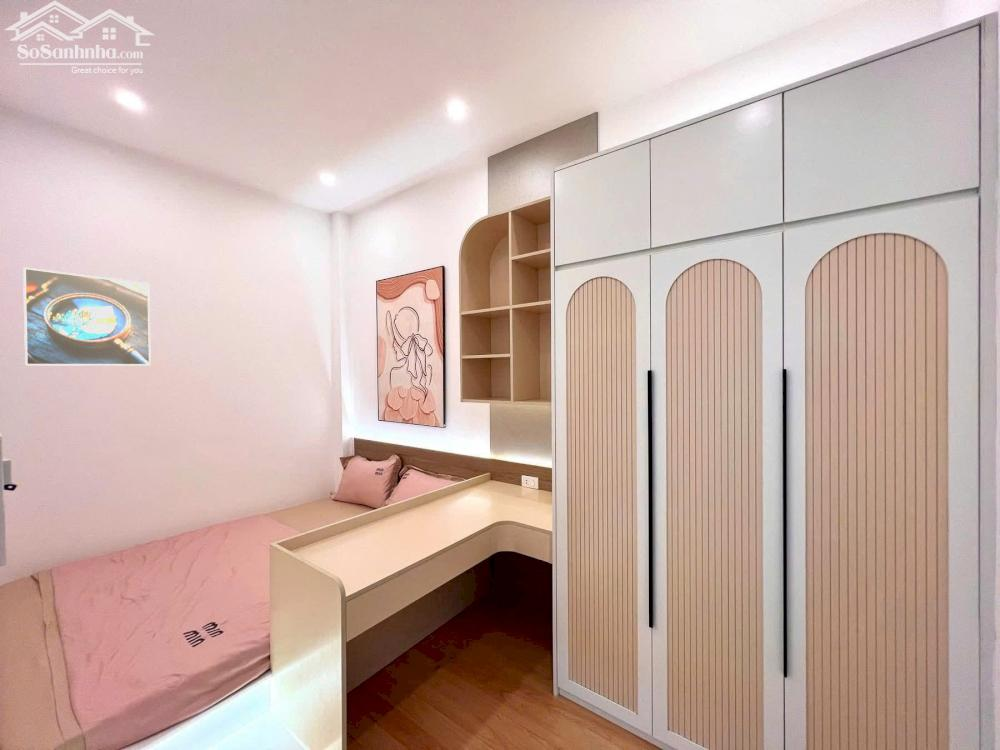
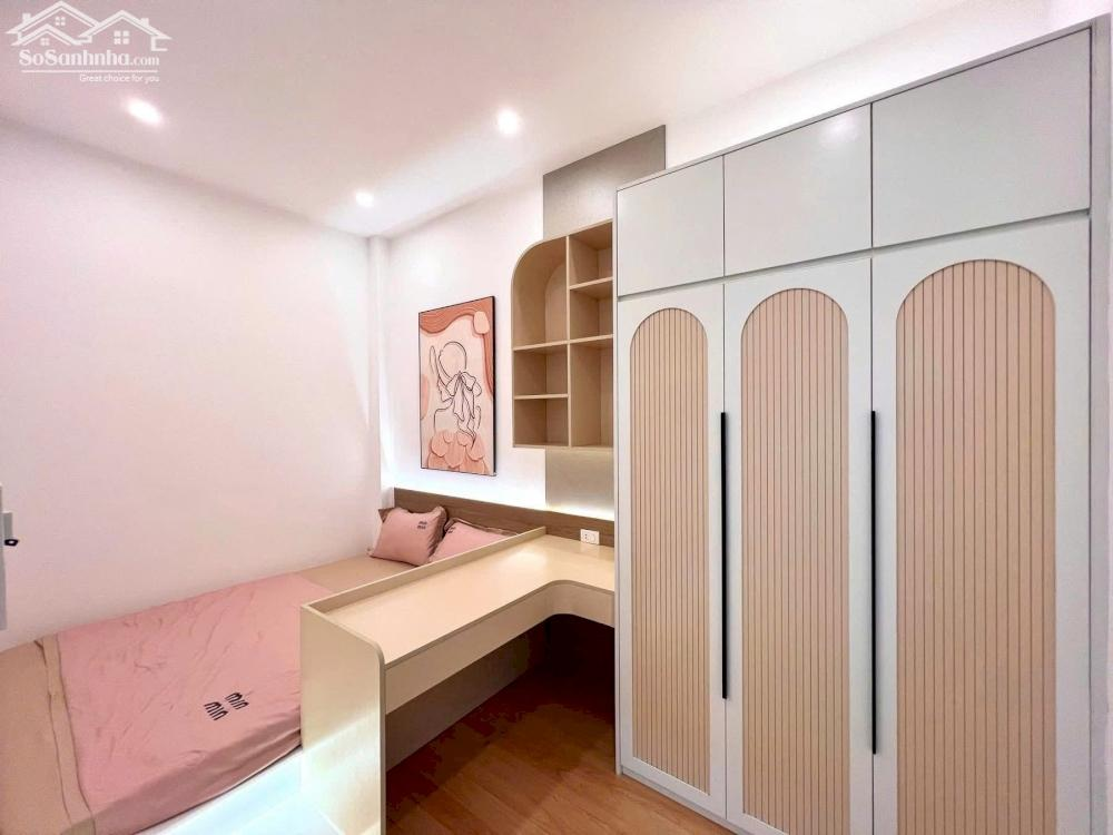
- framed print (92, 320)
